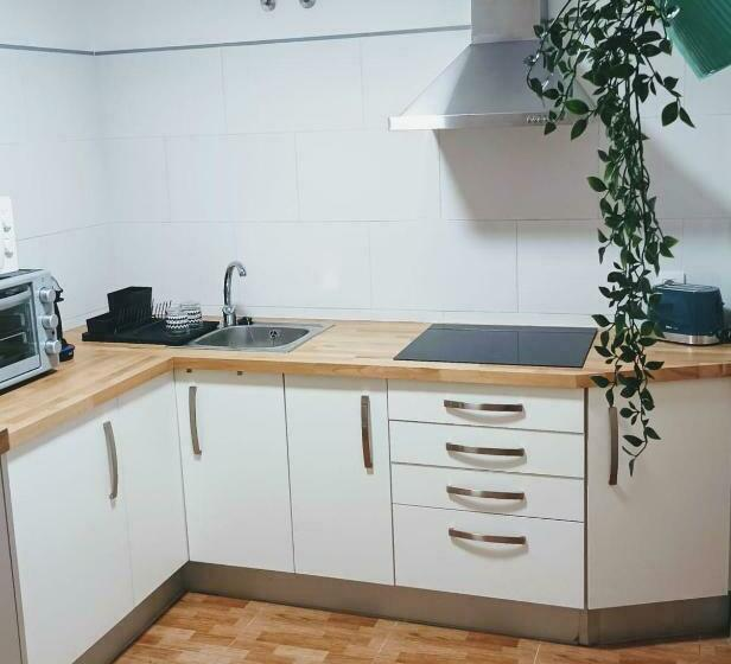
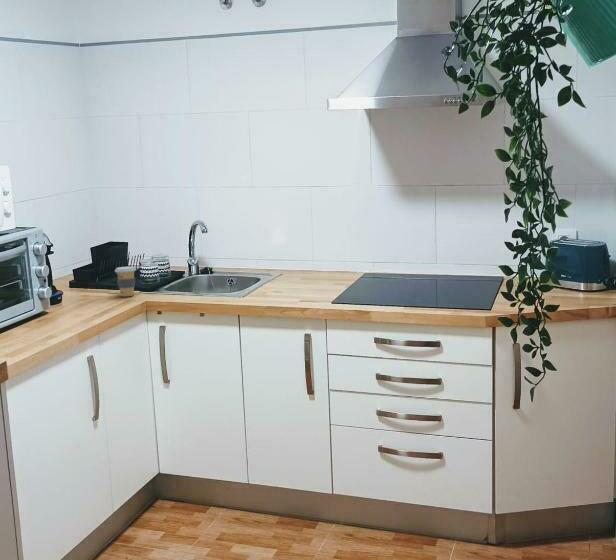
+ coffee cup (126, 281)
